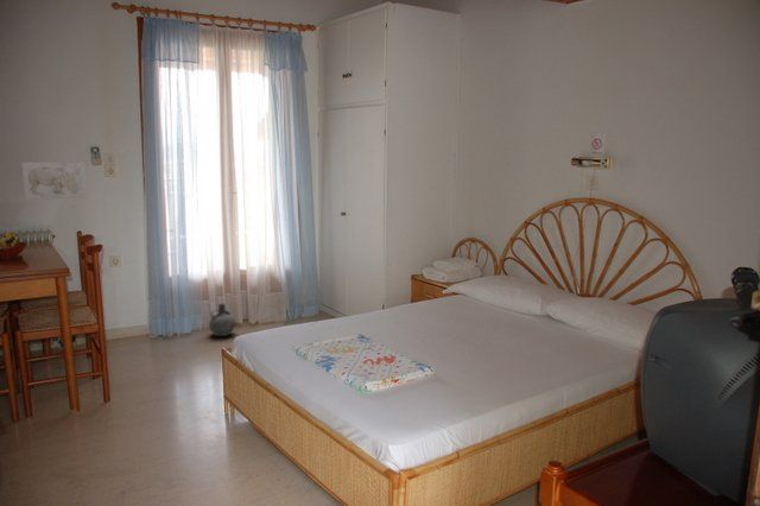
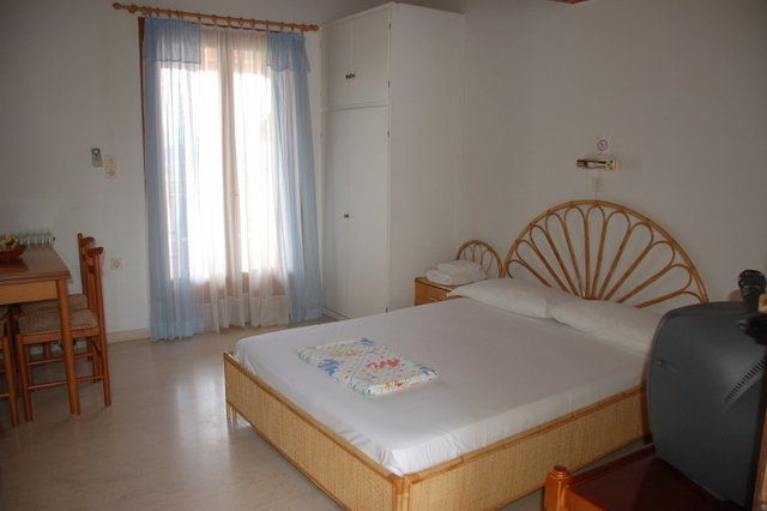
- wall art (55, 181)
- ceramic jug (222, 320)
